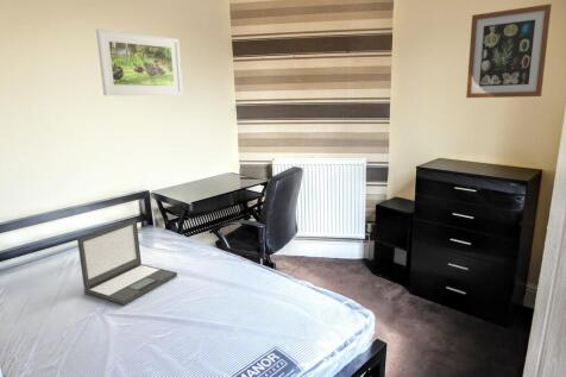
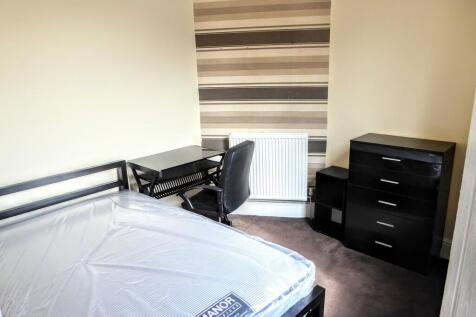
- laptop (130, 257)
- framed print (143, 64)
- wall art (505, 54)
